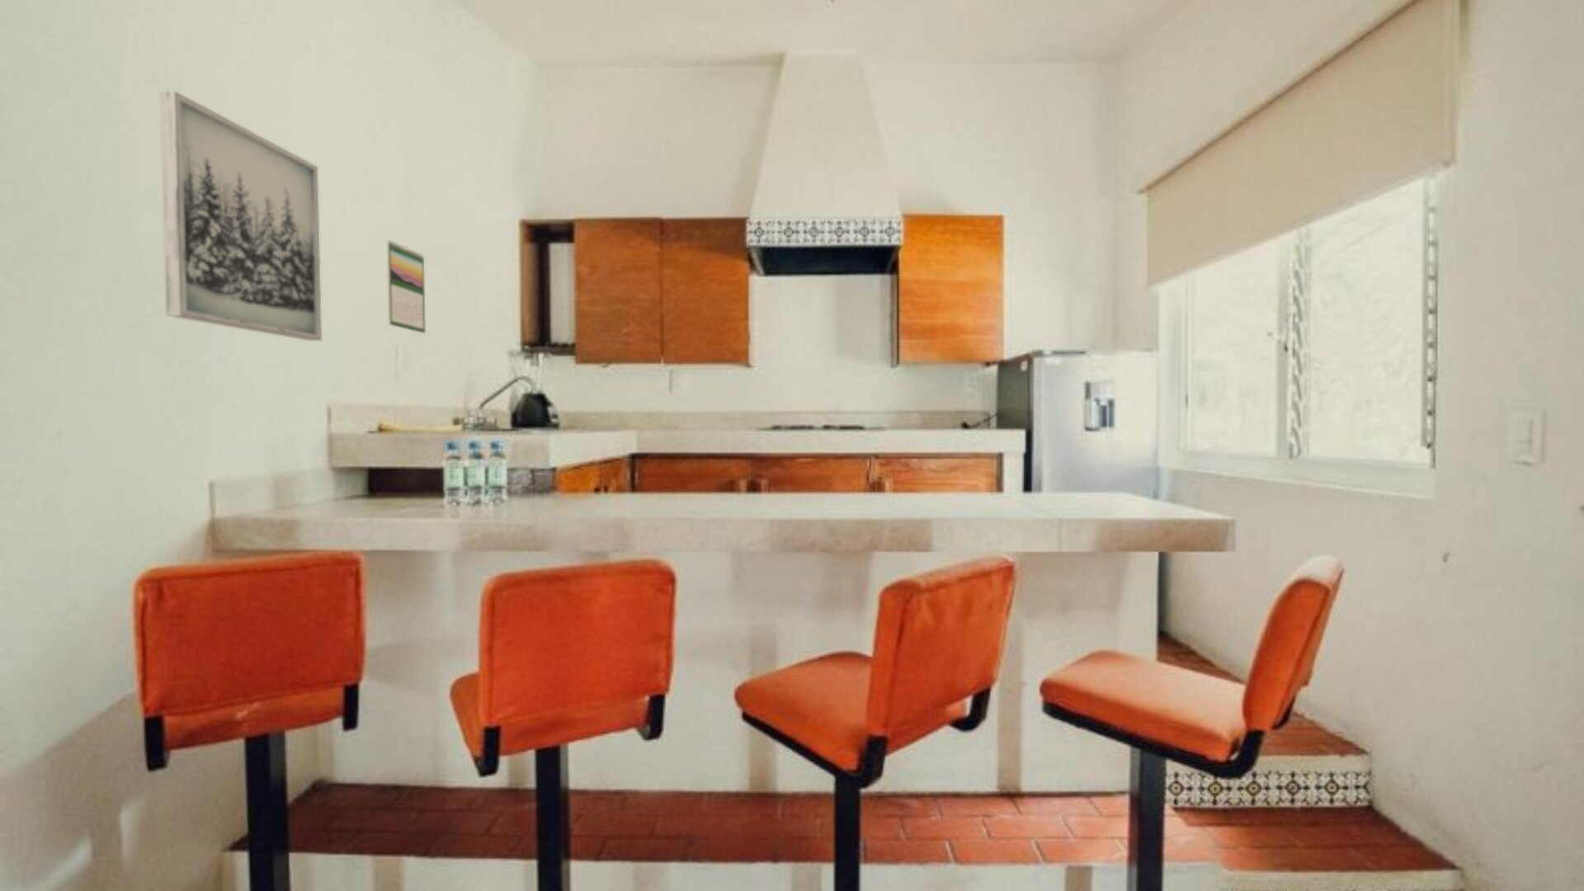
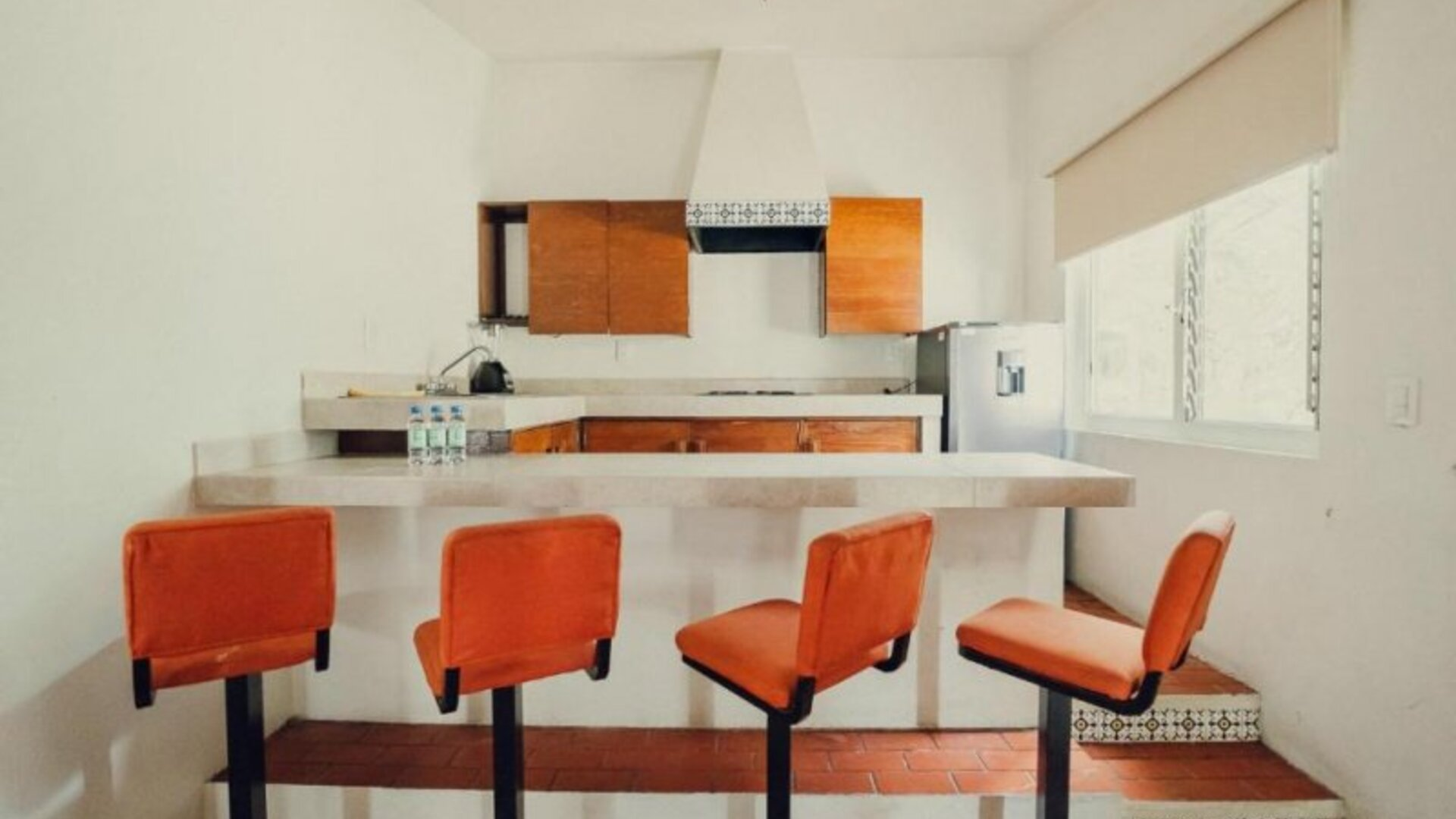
- wall art (251, 232)
- calendar (407, 287)
